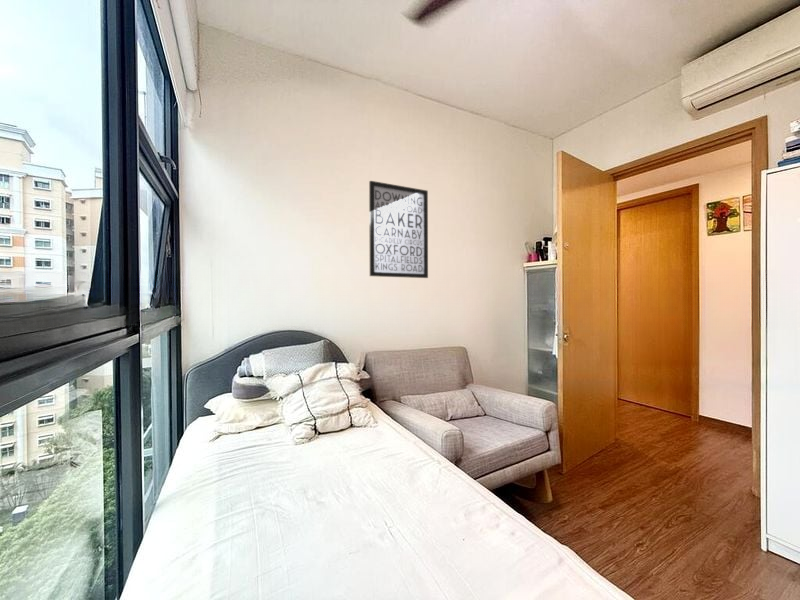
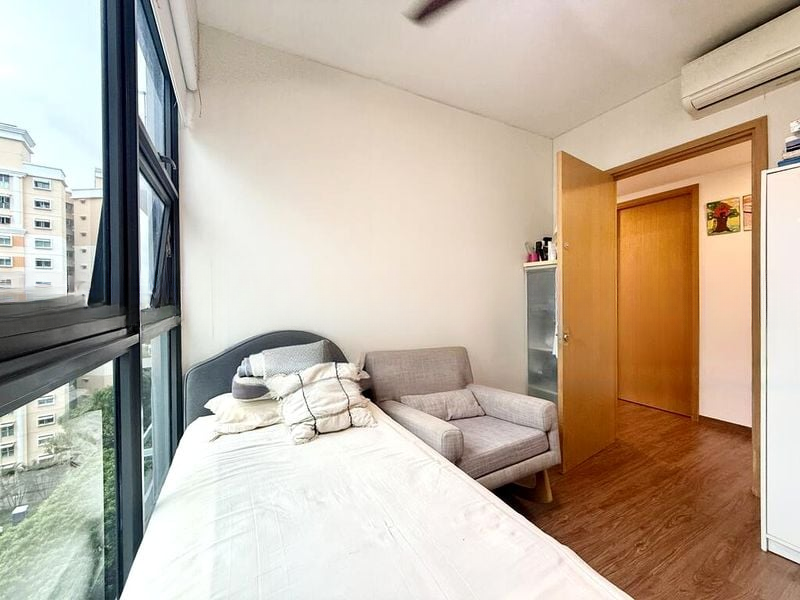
- wall art (399, 231)
